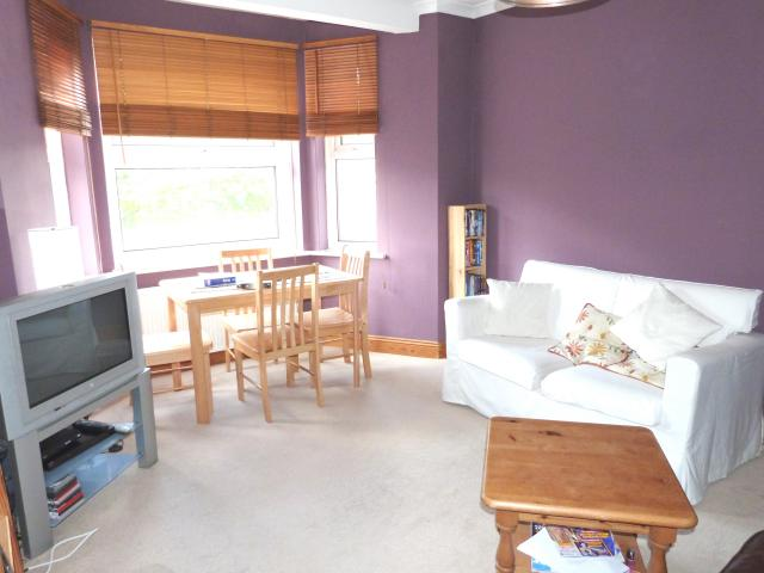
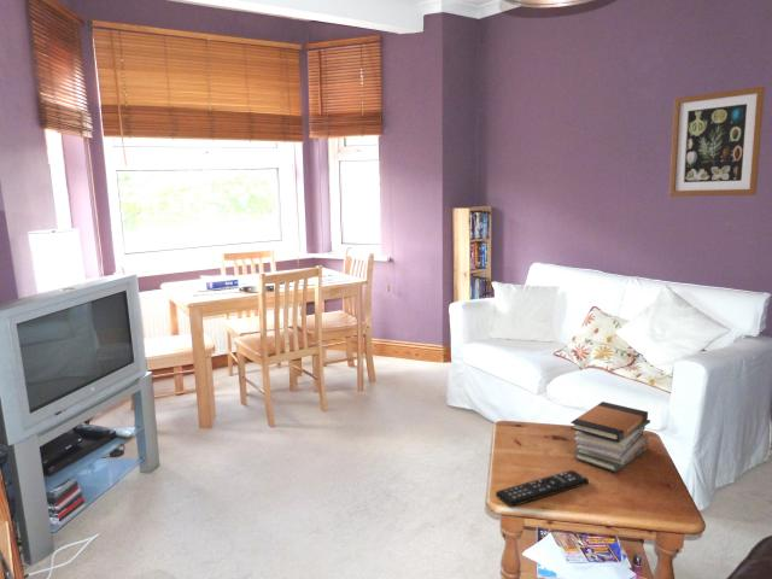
+ wall art (713, 145)
+ book stack (610, 435)
+ remote control (543, 486)
